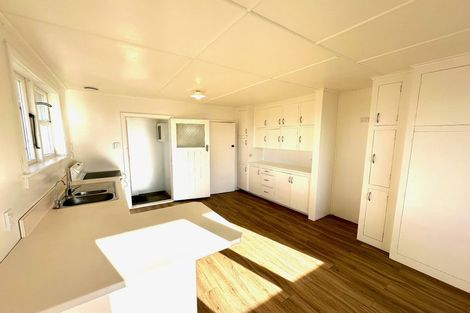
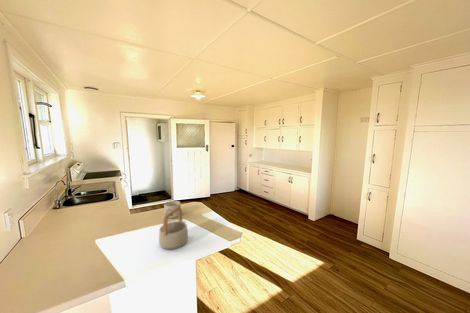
+ mug (172, 208)
+ teapot (174, 225)
